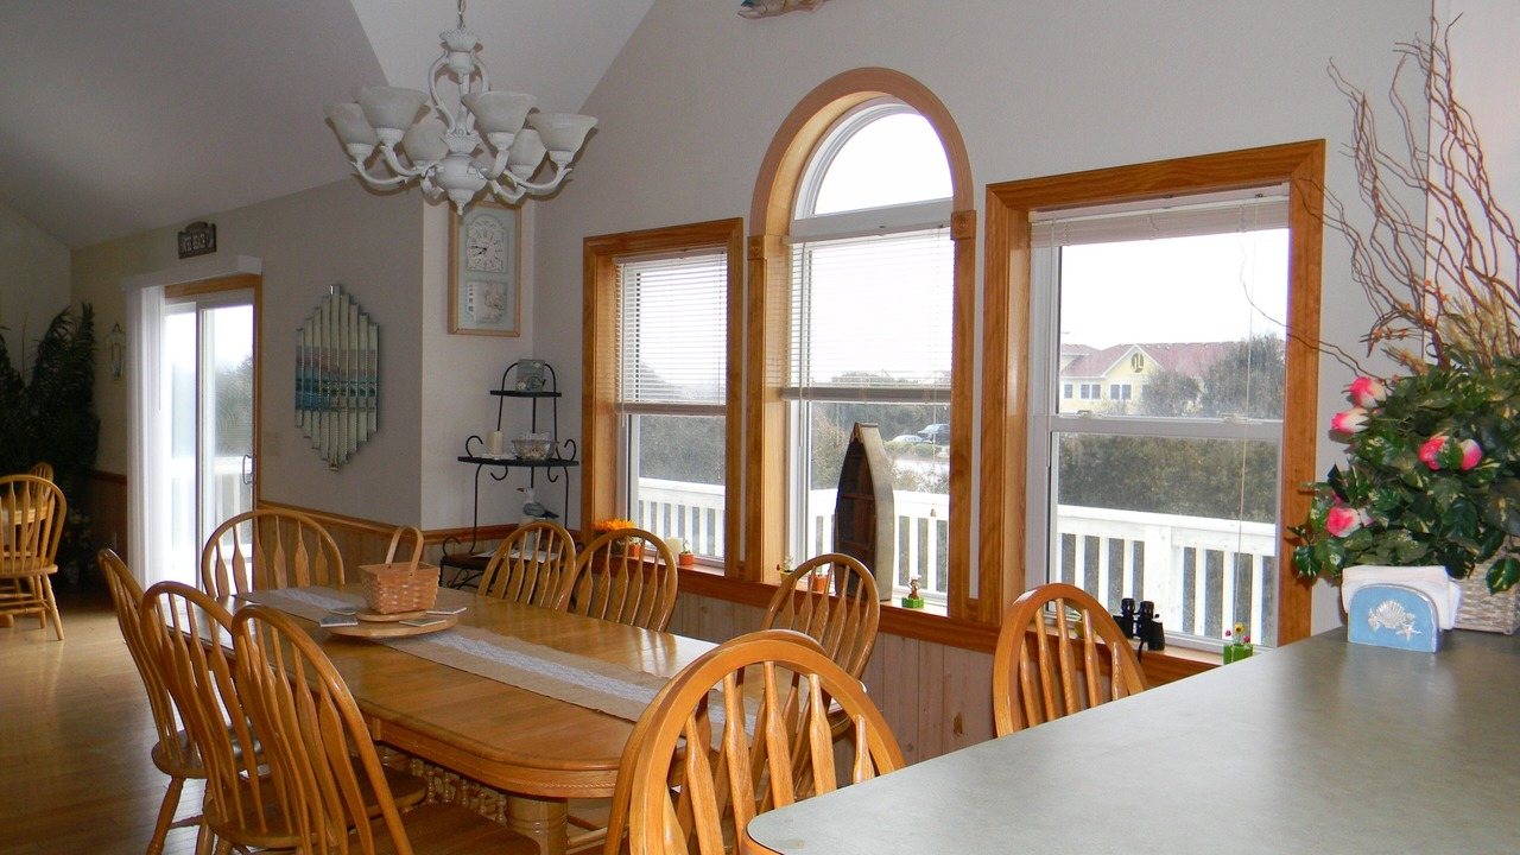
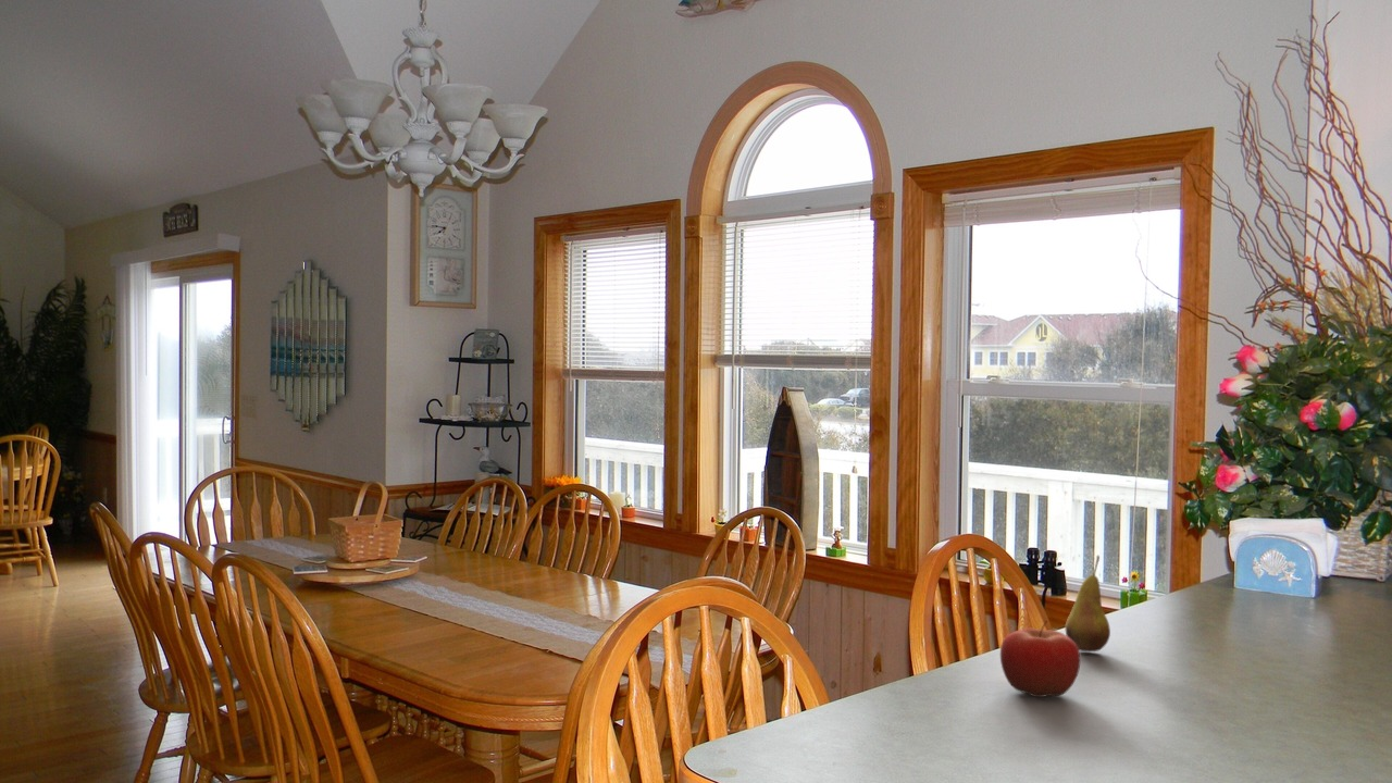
+ fruit (1040, 656)
+ fruit (1088, 604)
